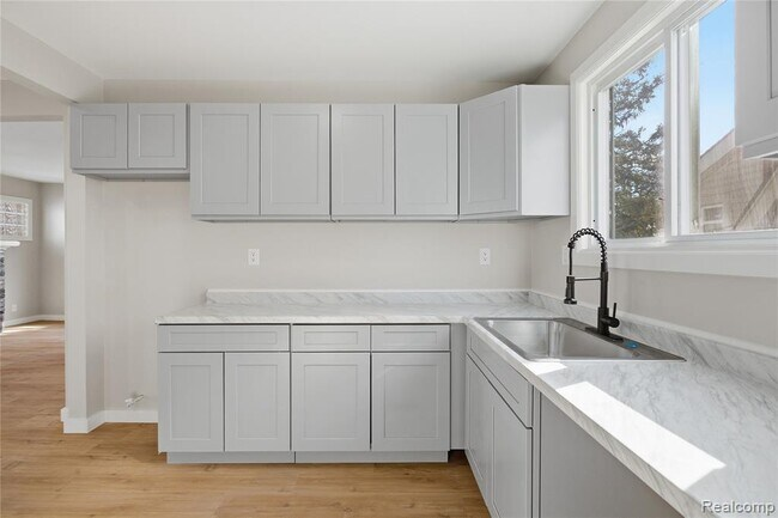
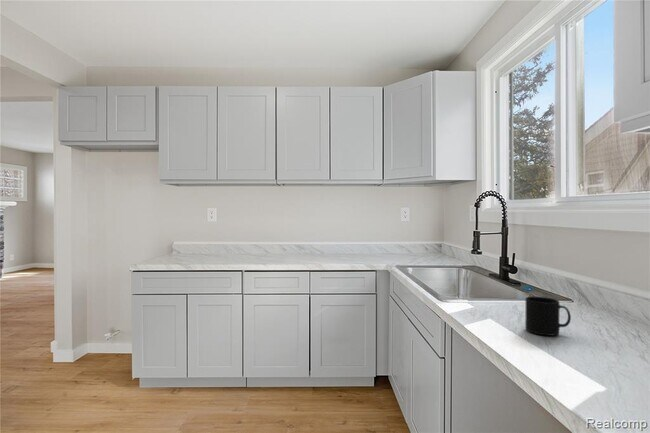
+ mug (547, 316)
